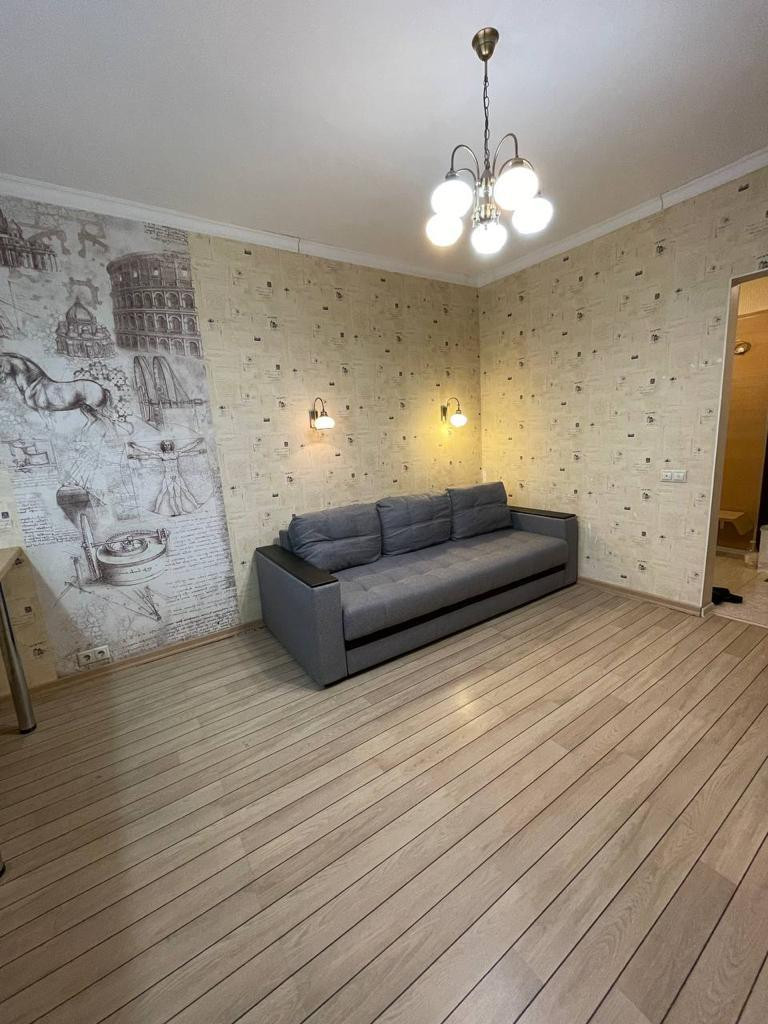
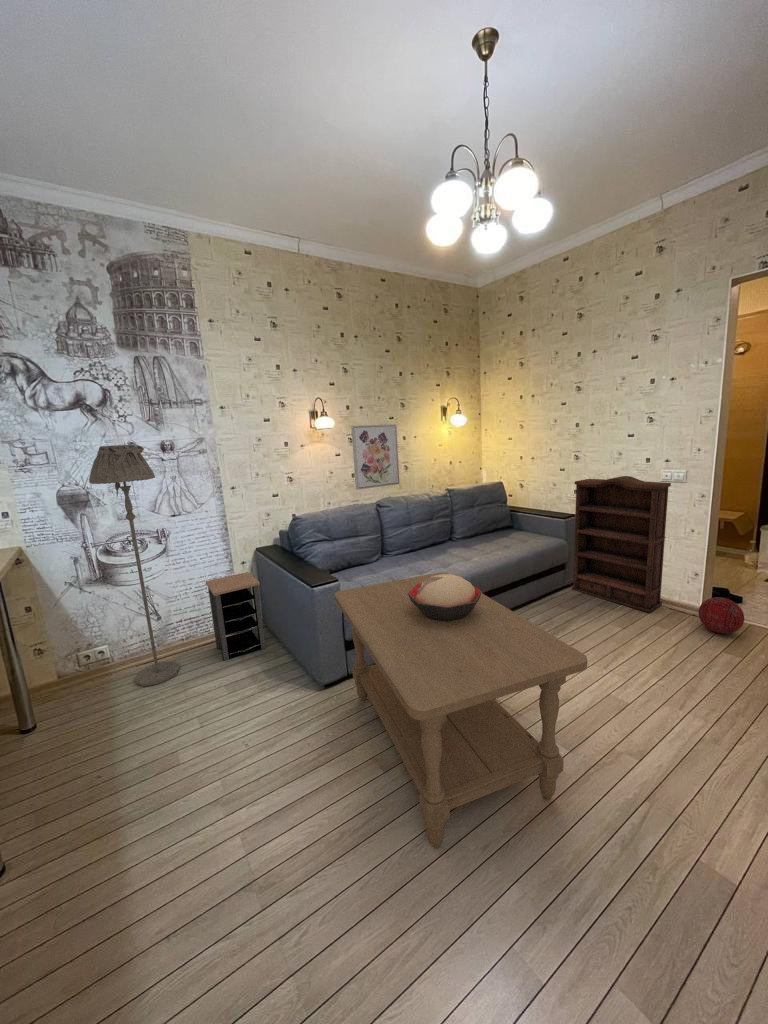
+ side table (236, 615)
+ coffee table (437, 680)
+ wall art (376, 456)
+ bookshelf (617, 538)
+ decorative bowl (444, 594)
+ floor lamp (138, 565)
+ ball (720, 615)
